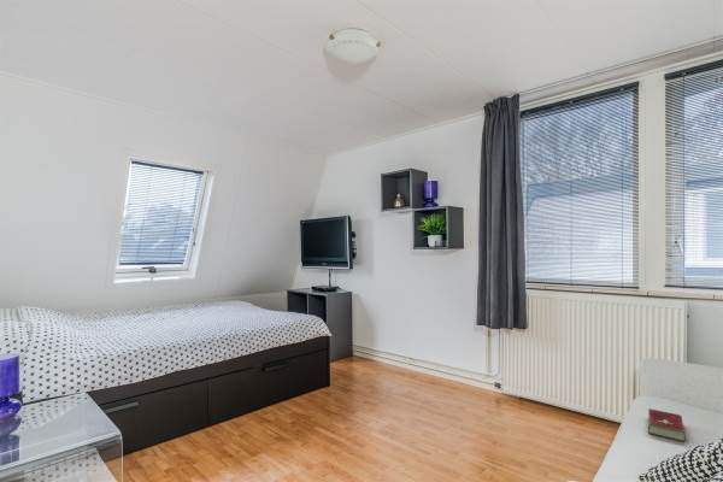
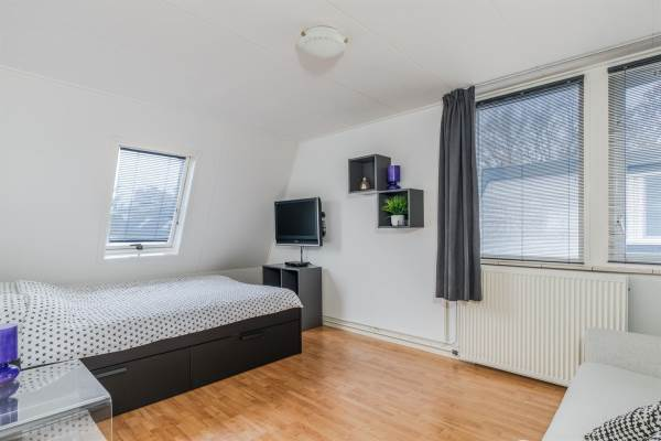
- hardcover book (665, 423)
